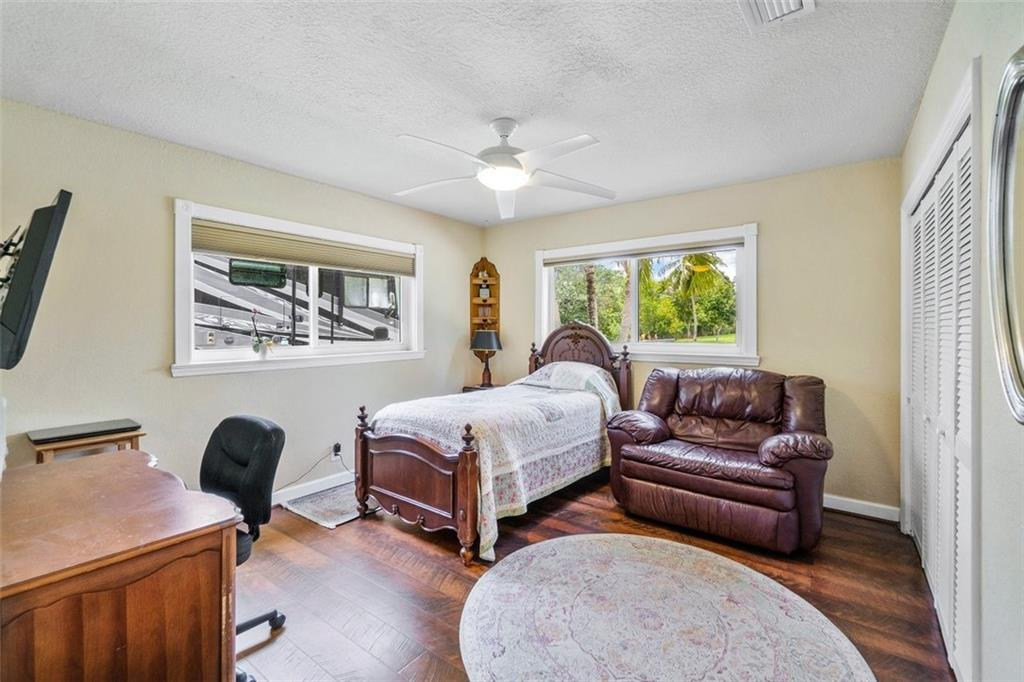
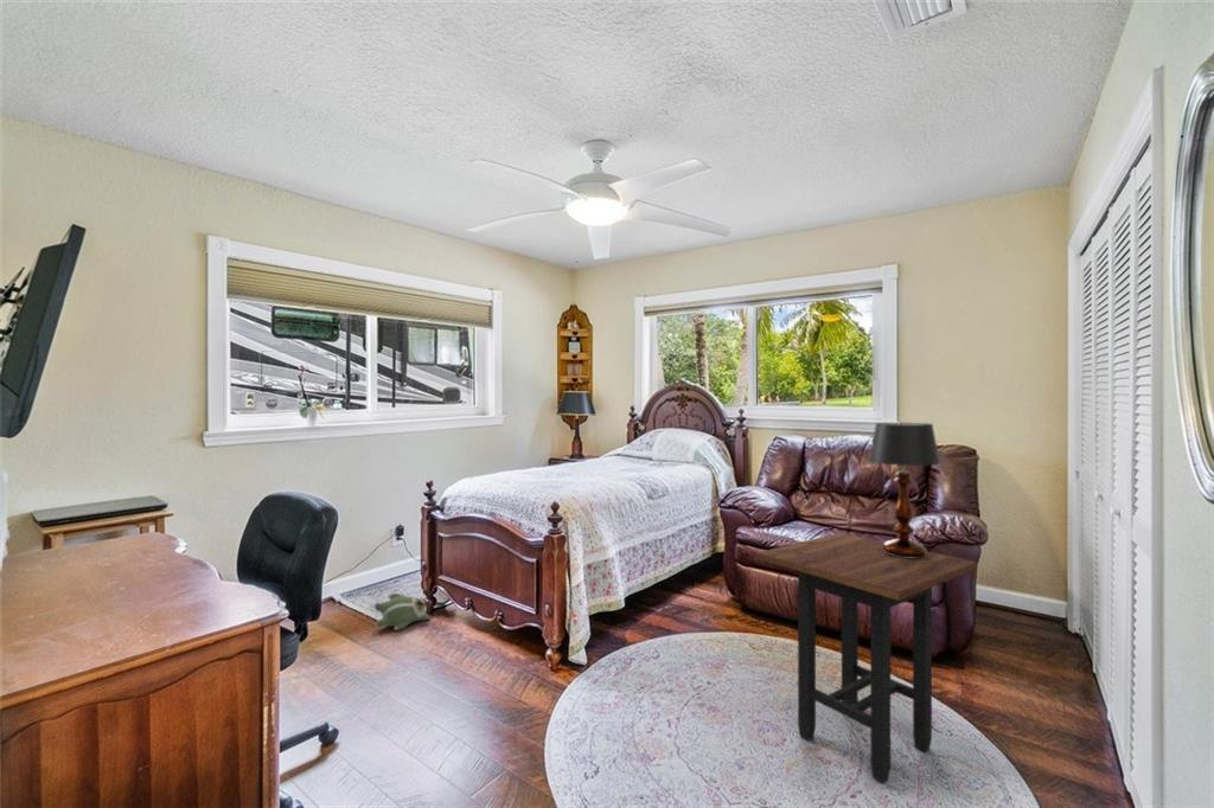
+ table lamp (903, 488)
+ side table (857, 649)
+ plush toy (403, 609)
